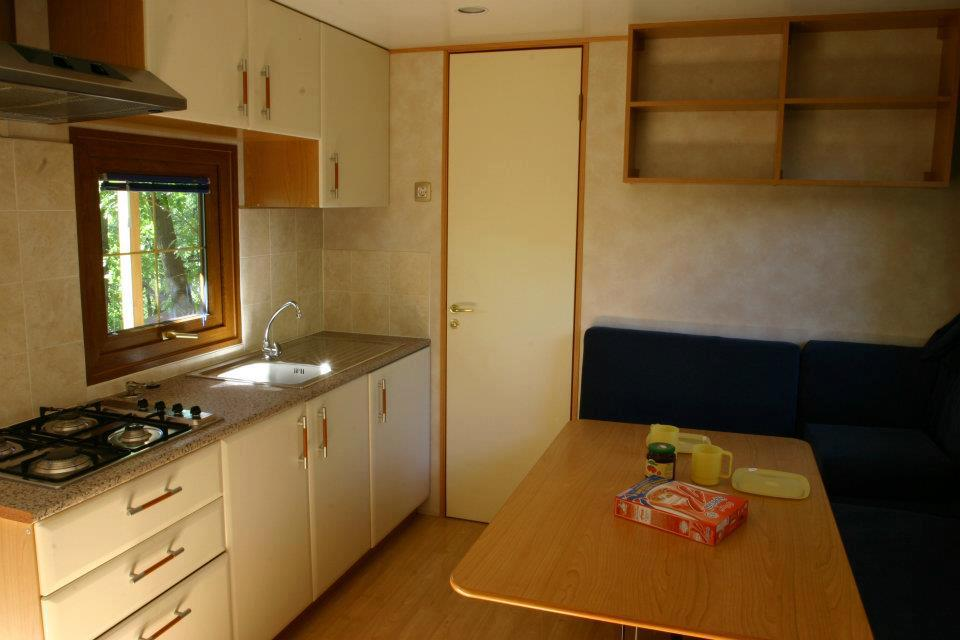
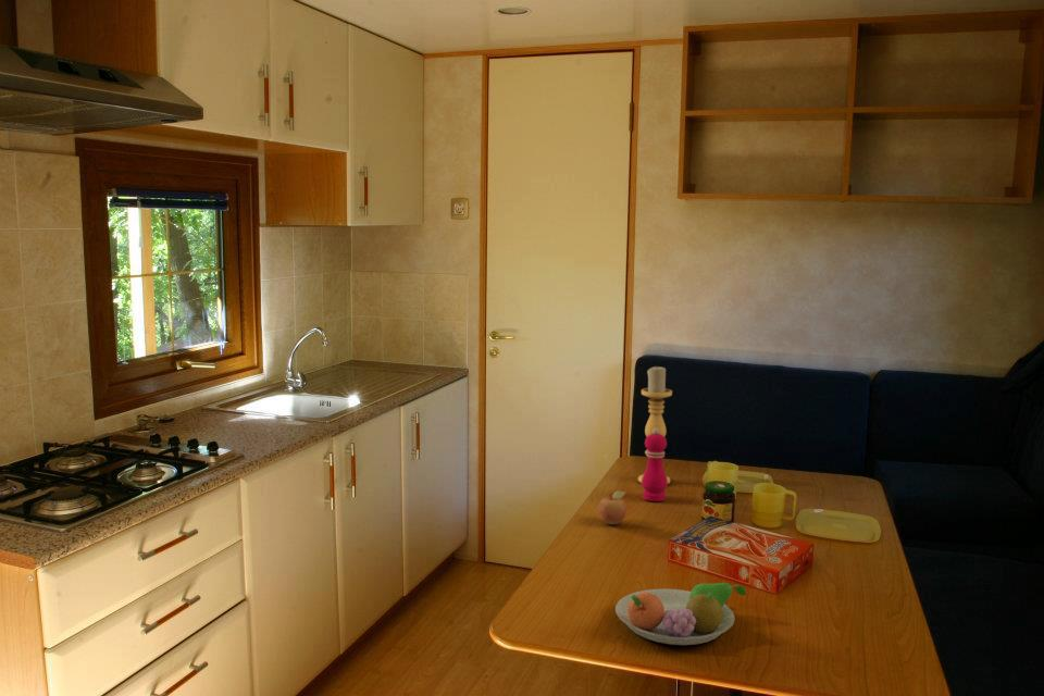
+ candle holder (656, 423)
+ fruit bowl (680, 601)
+ fruit (612, 508)
+ pepper mill (655, 463)
